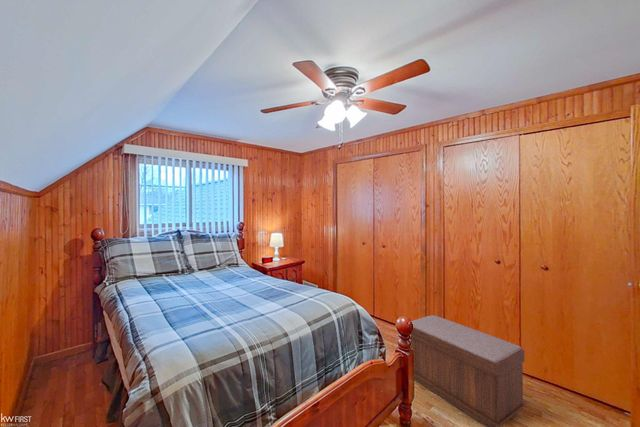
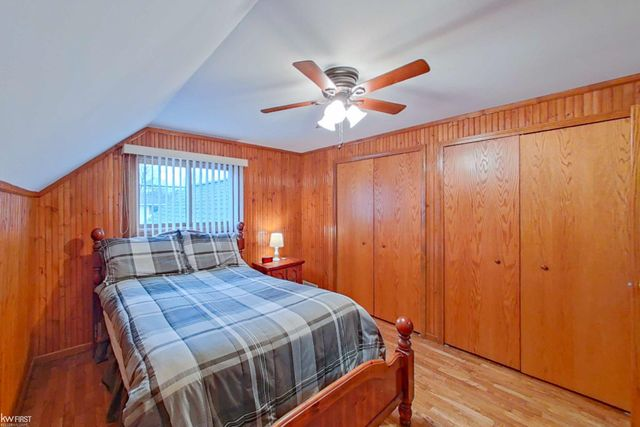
- bench (458, 362)
